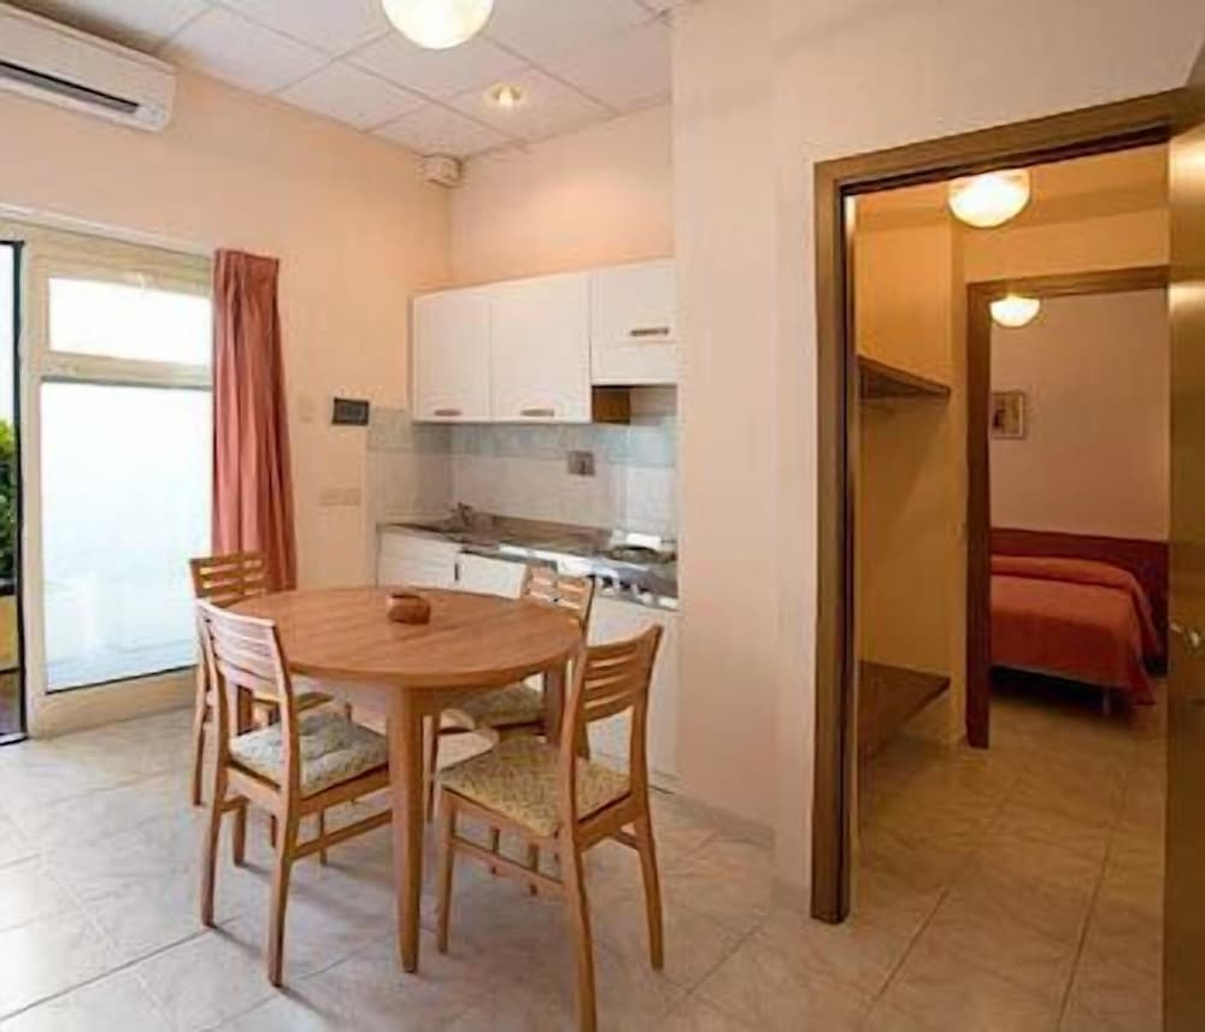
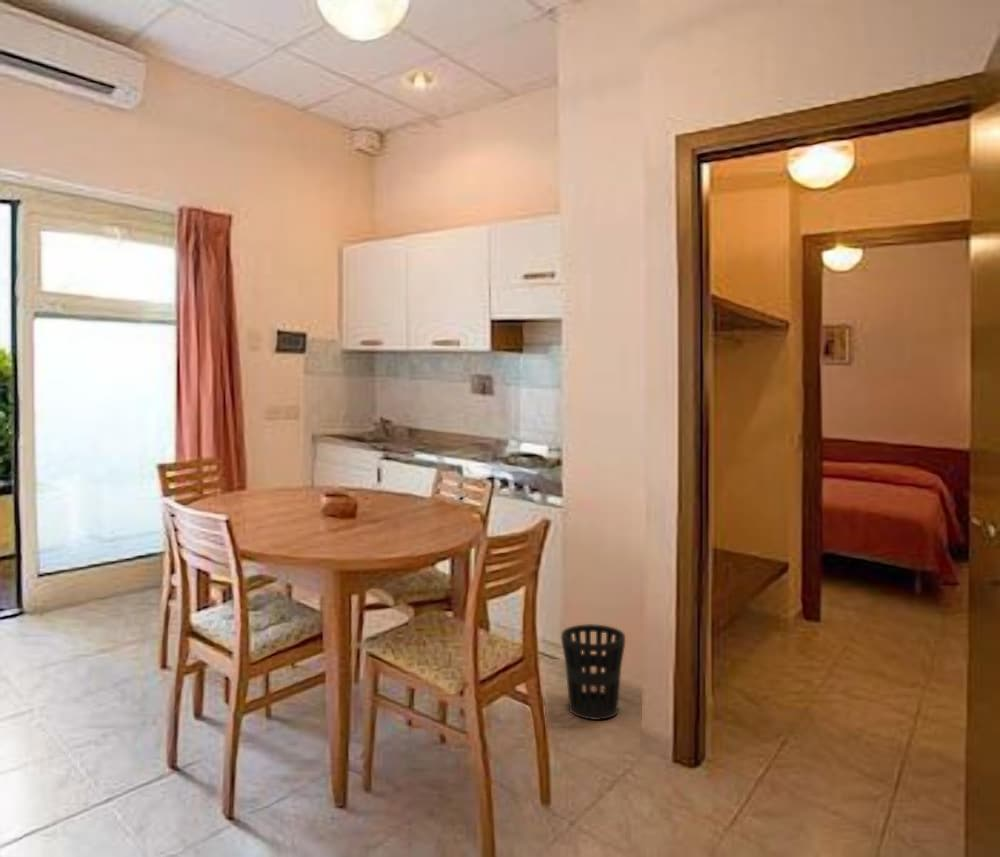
+ wastebasket (593, 673)
